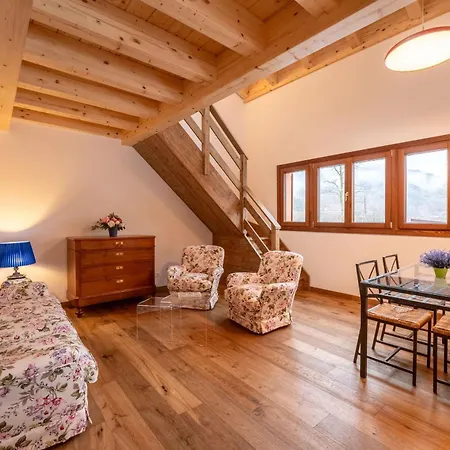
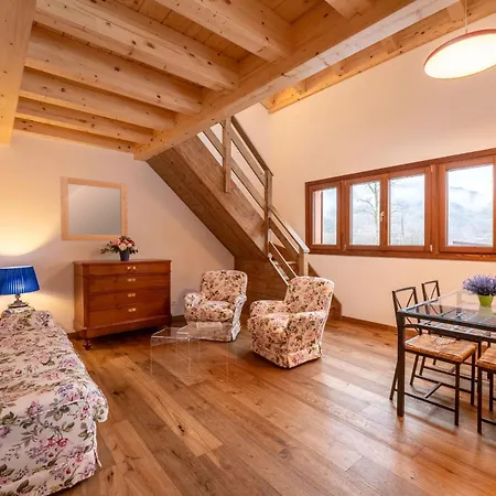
+ home mirror (96, 211)
